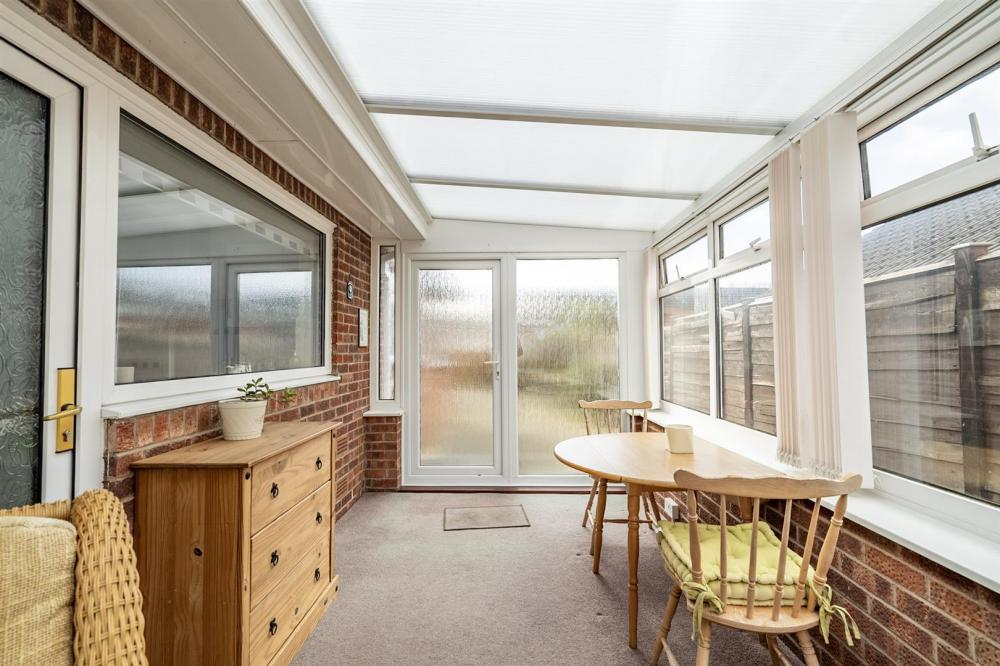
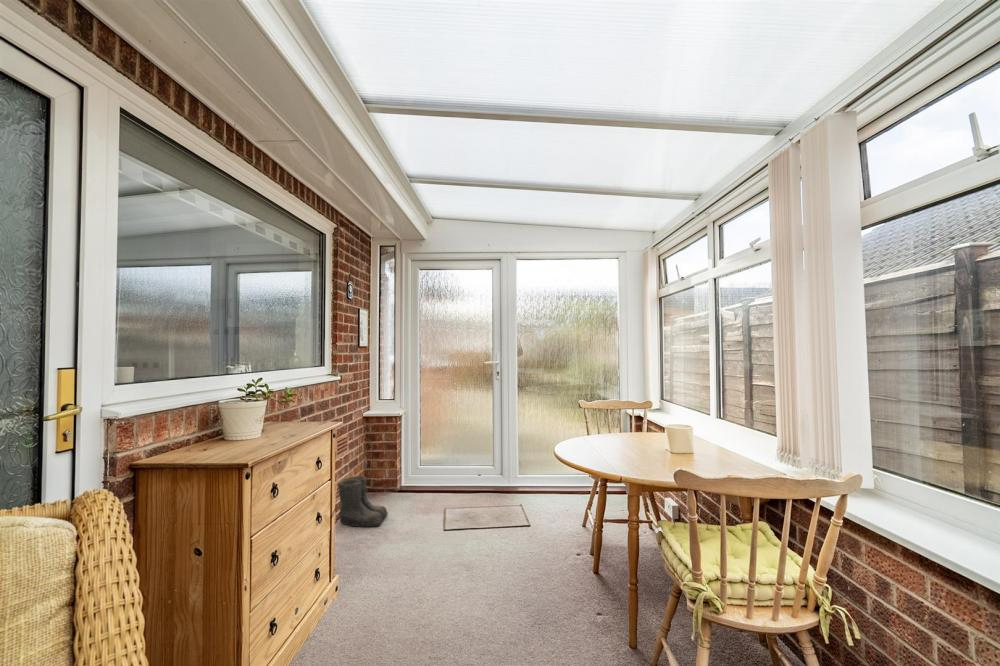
+ boots (363, 499)
